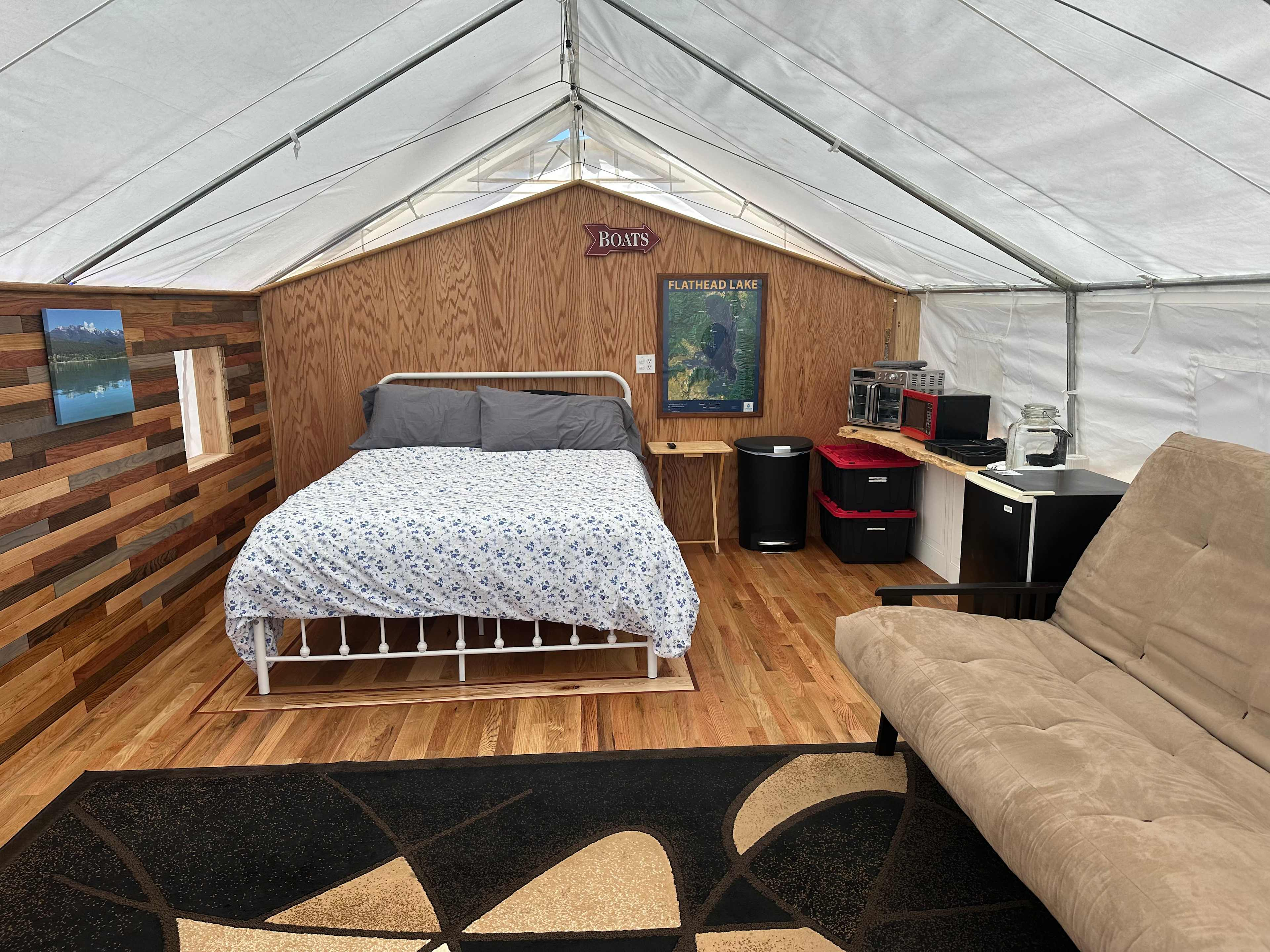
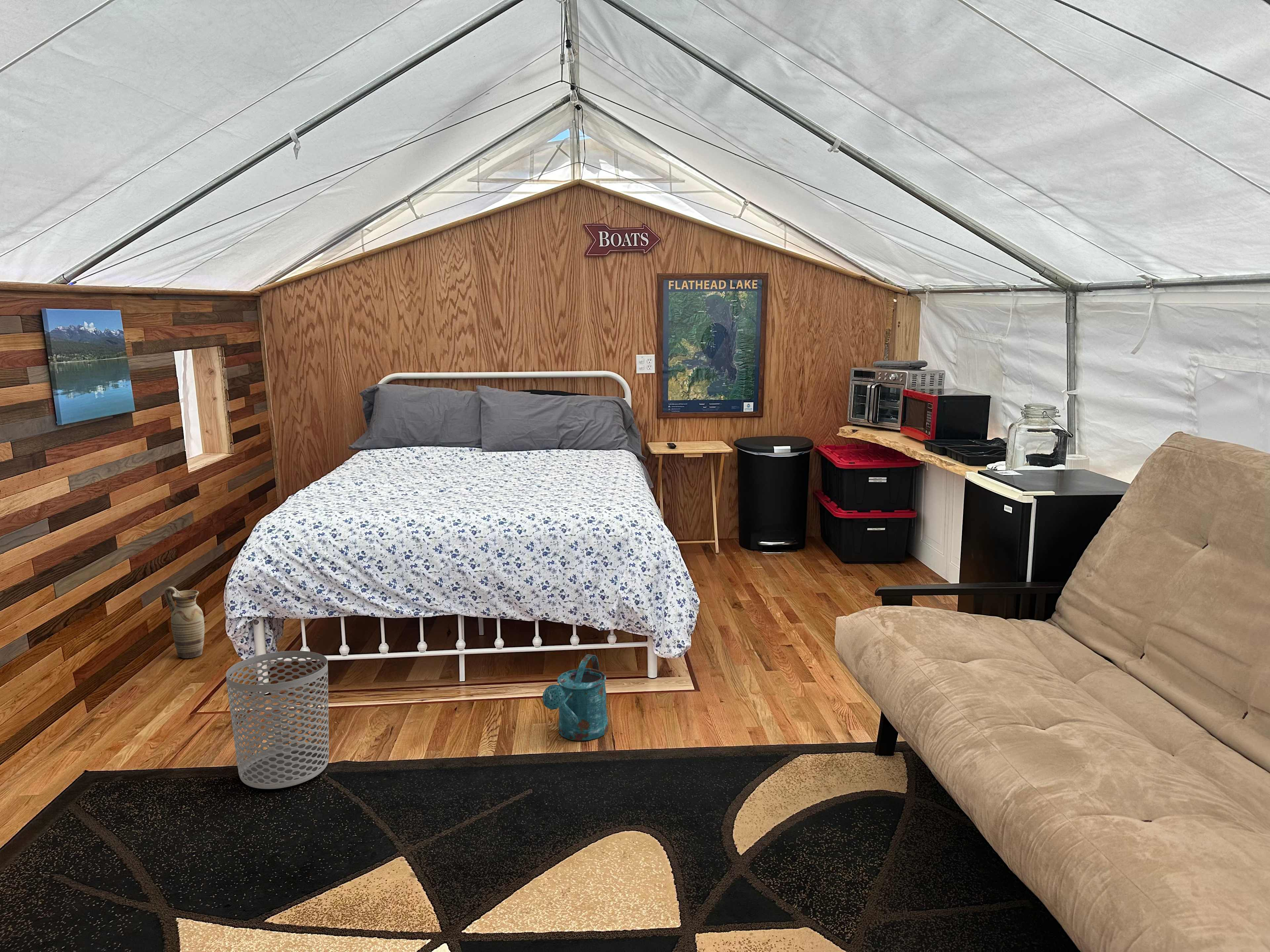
+ ceramic jug (184, 621)
+ watering can (576, 702)
+ waste bin (281, 719)
